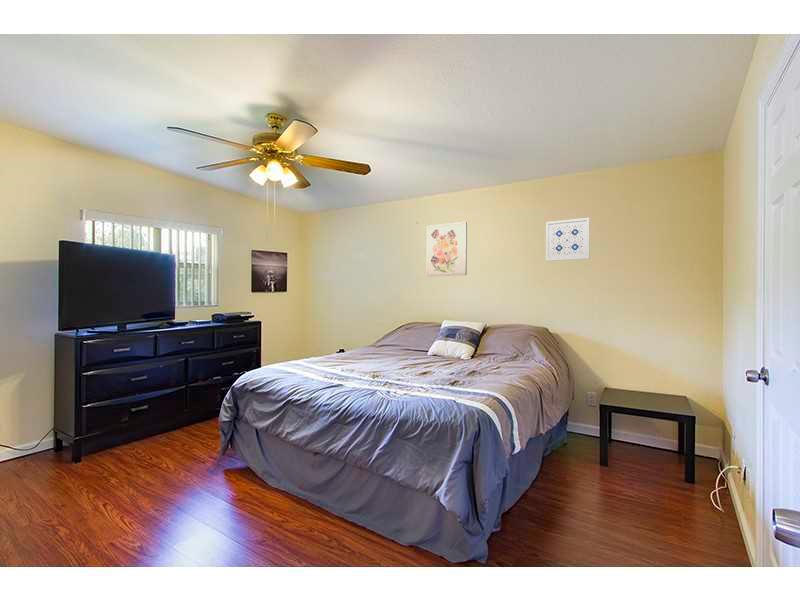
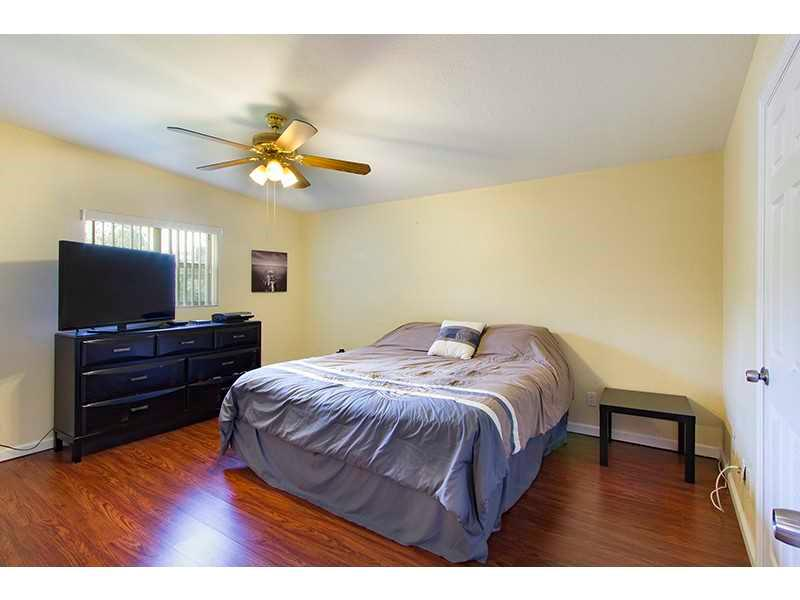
- wall art (567, 240)
- wall art (446, 249)
